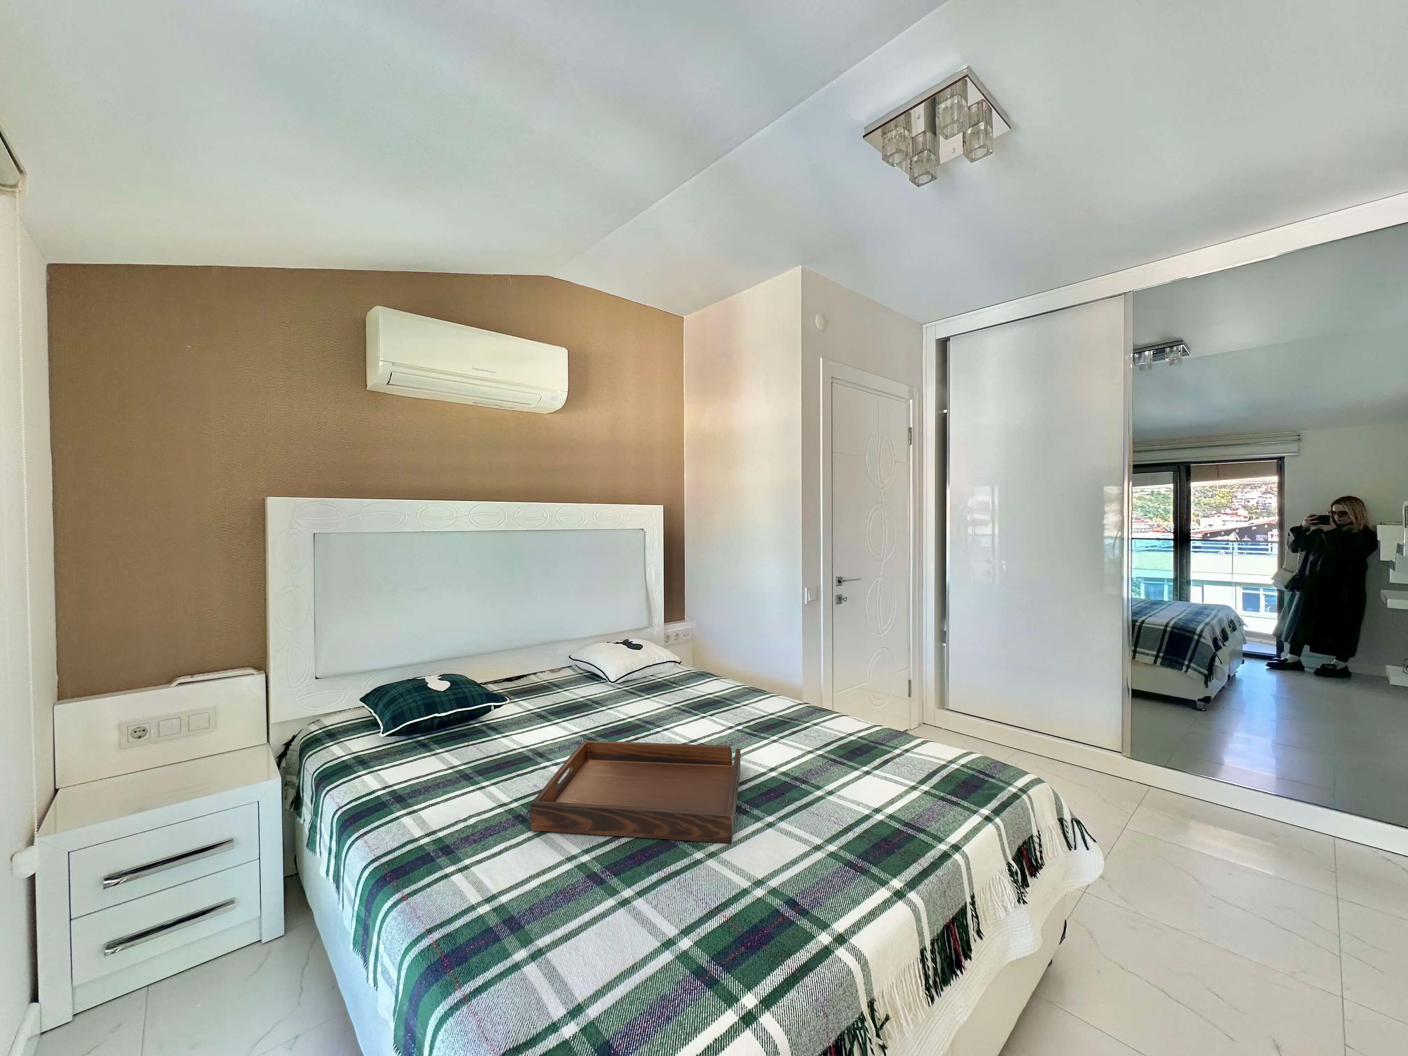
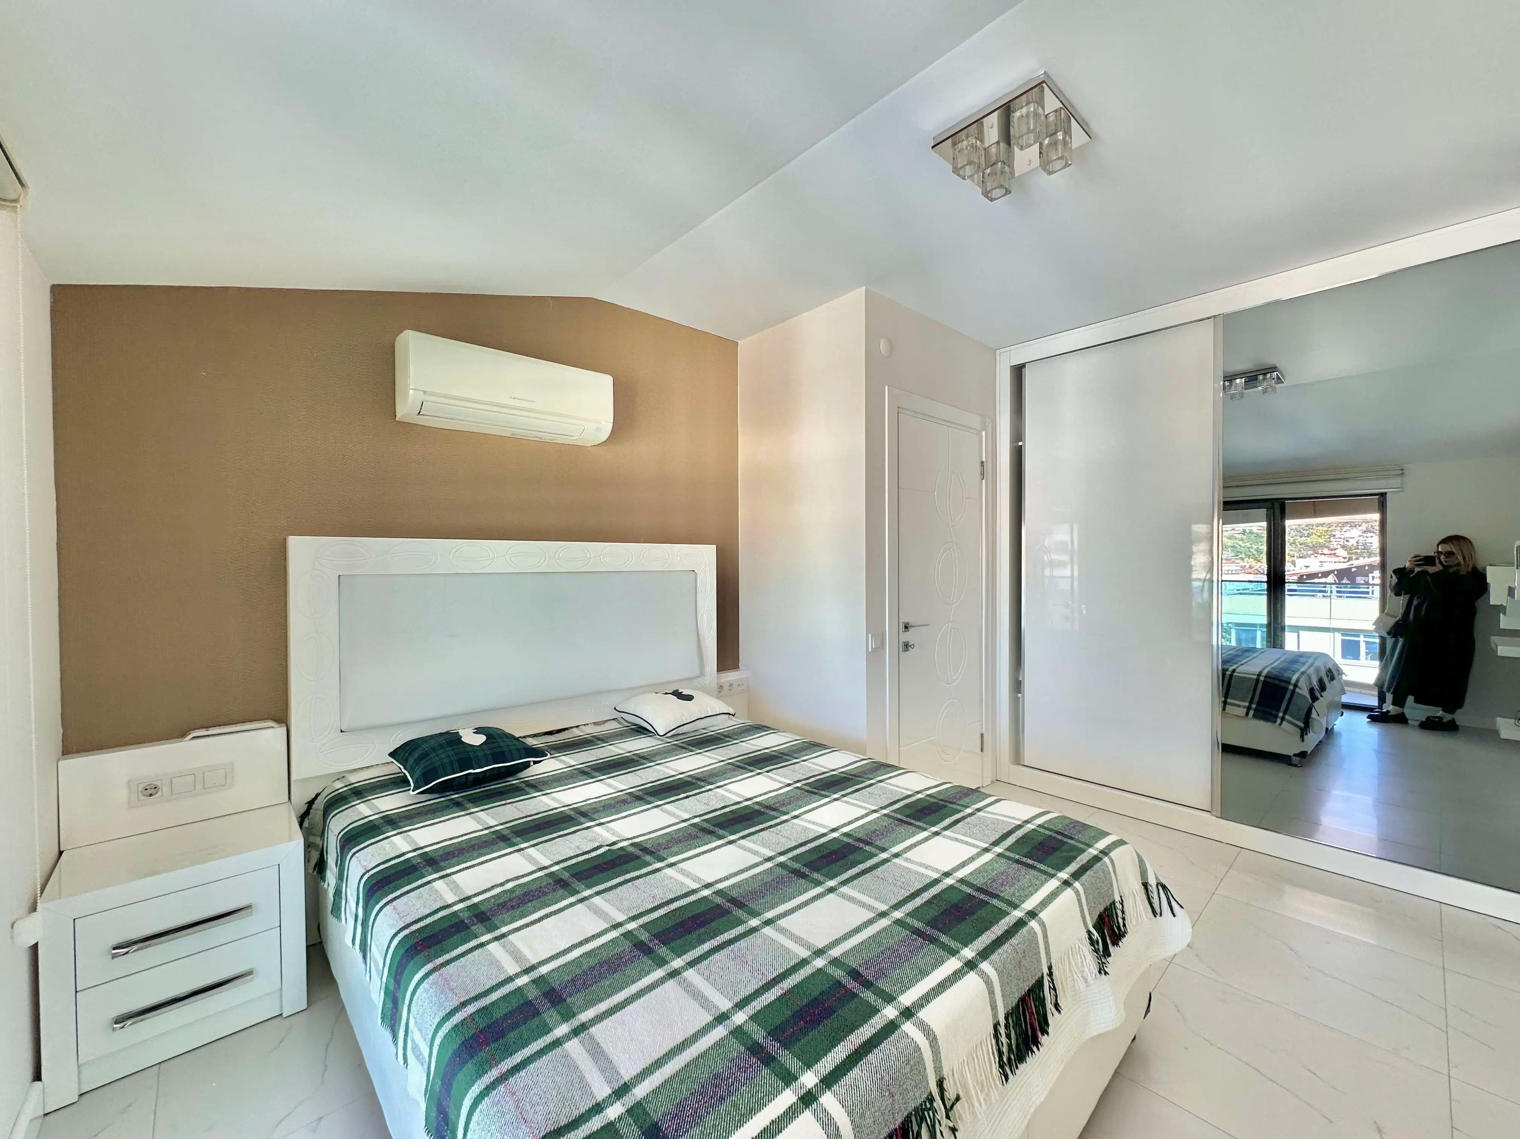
- serving tray (647, 783)
